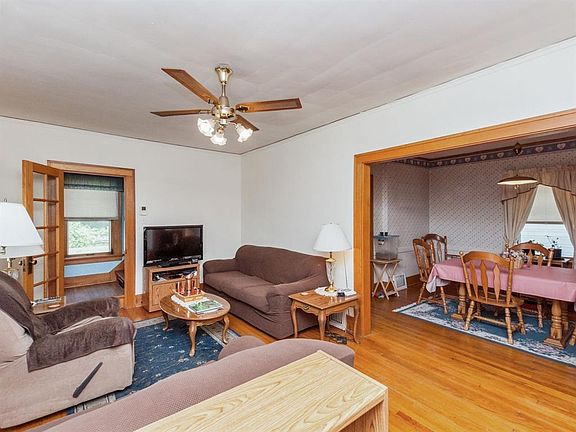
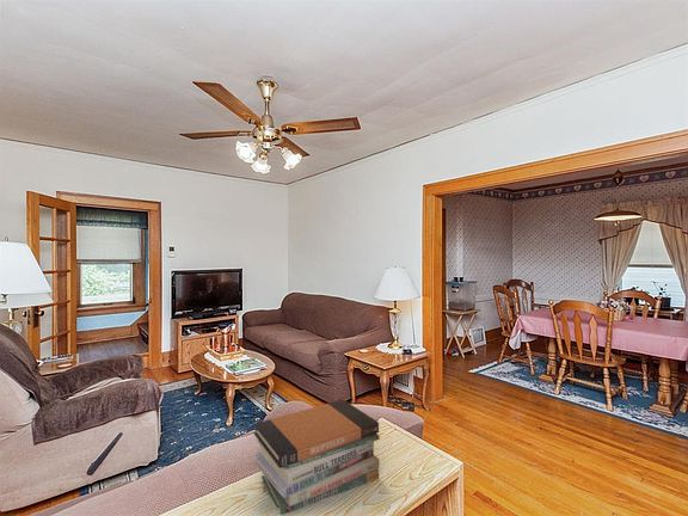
+ book stack (317, 450)
